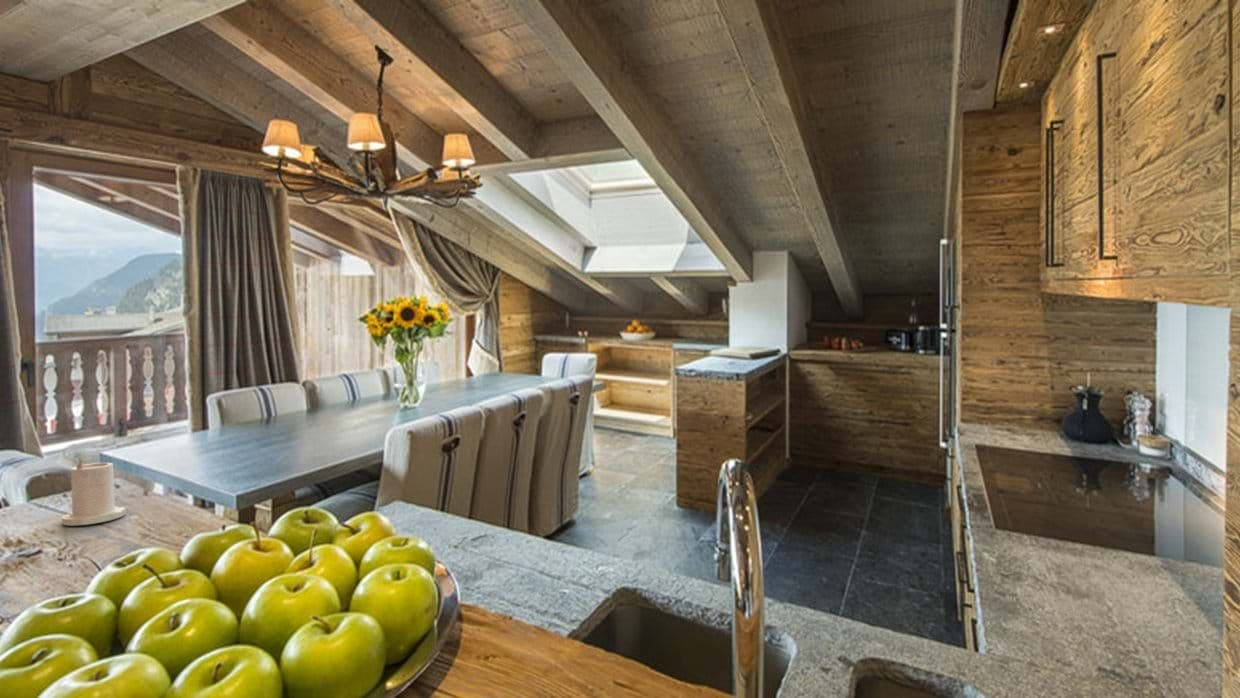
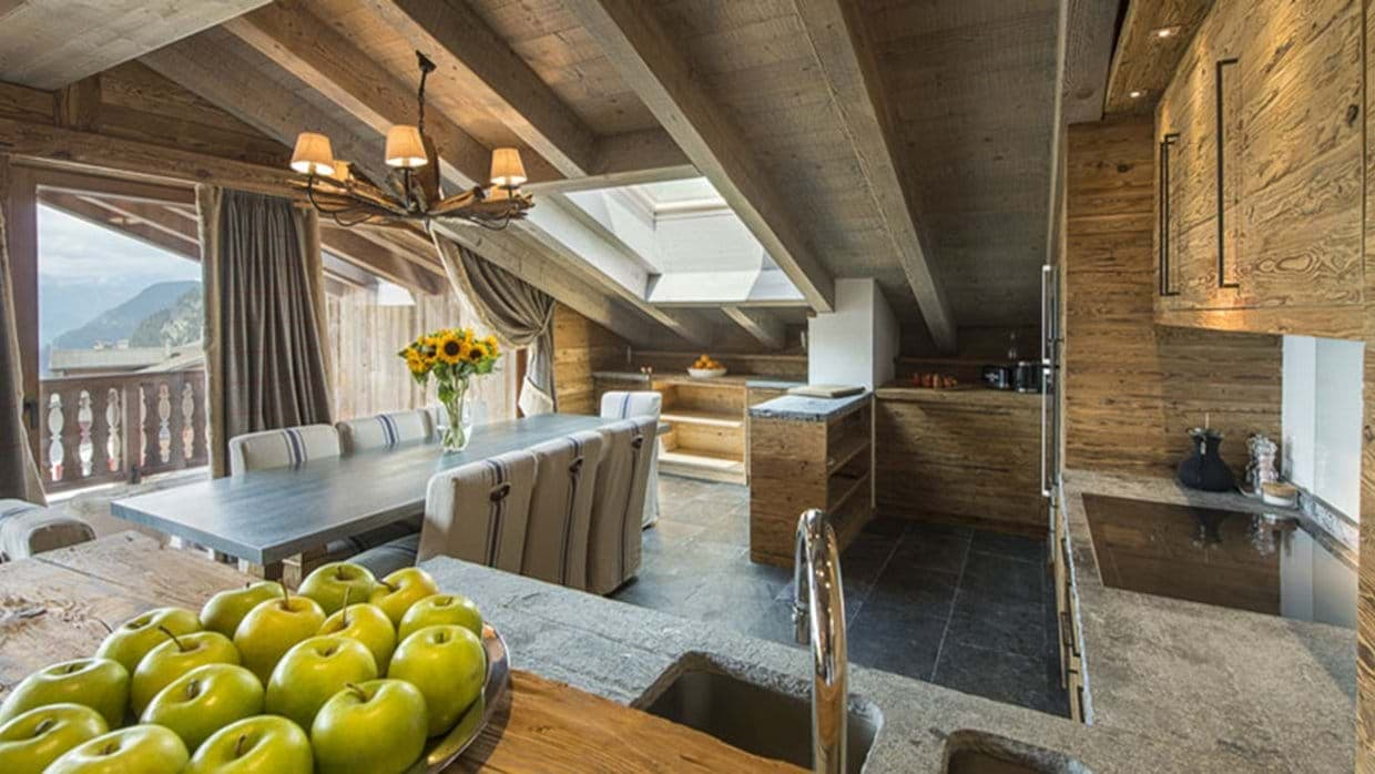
- candle (93, 488)
